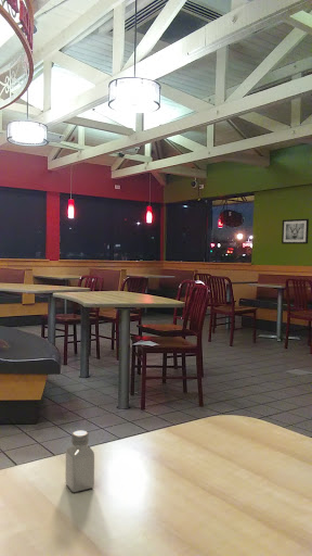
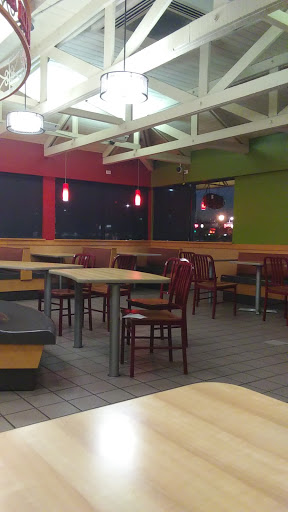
- saltshaker (79, 458)
- wall art (295, 231)
